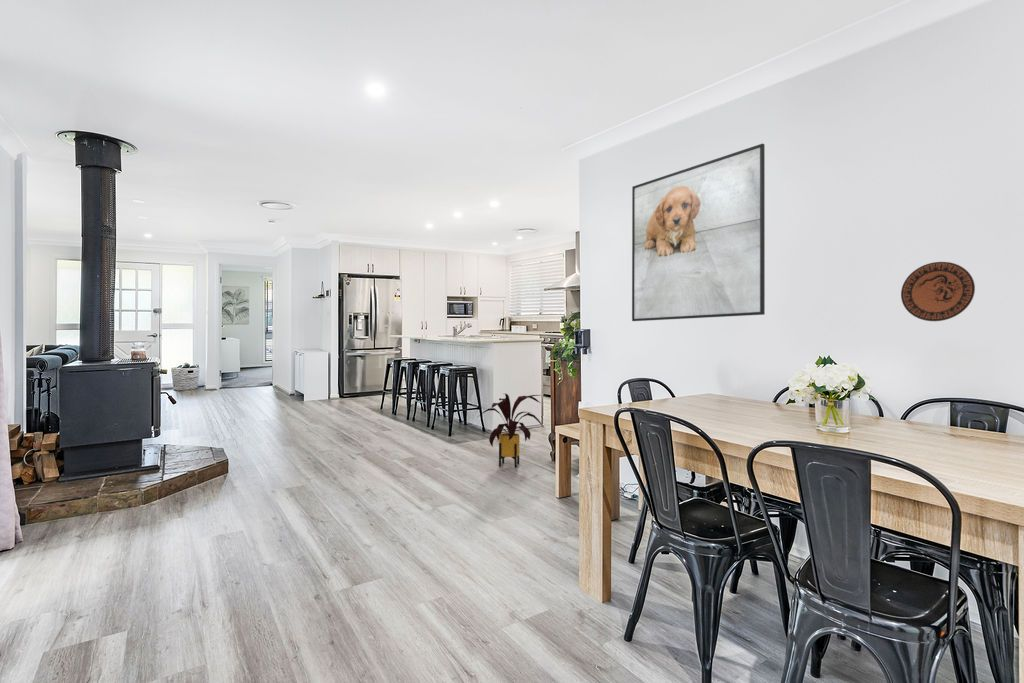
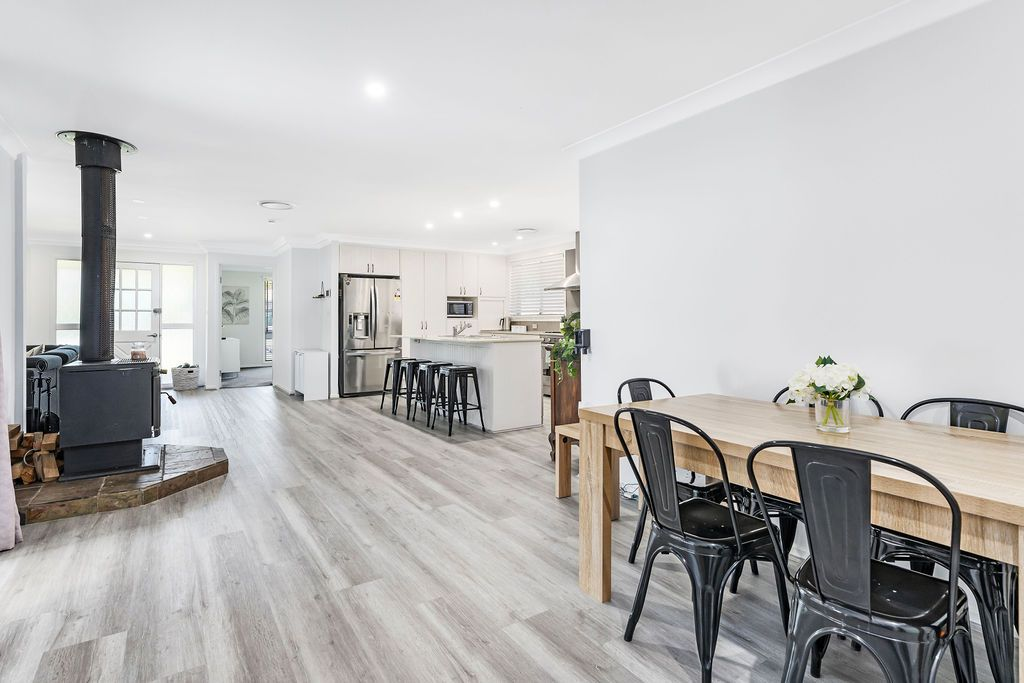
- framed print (690, 242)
- decorative plate (936, 291)
- house plant (511, 428)
